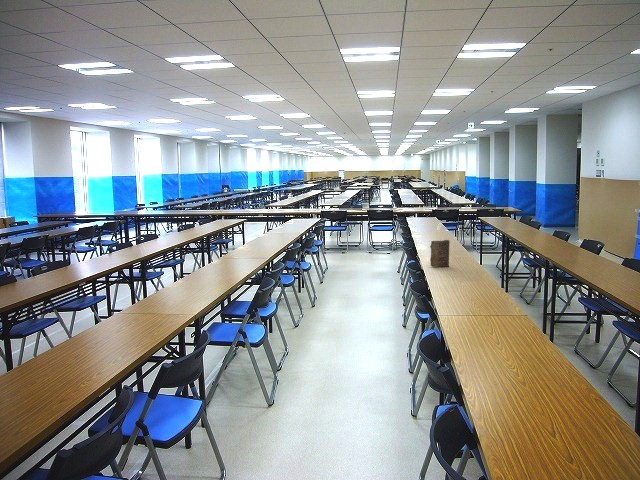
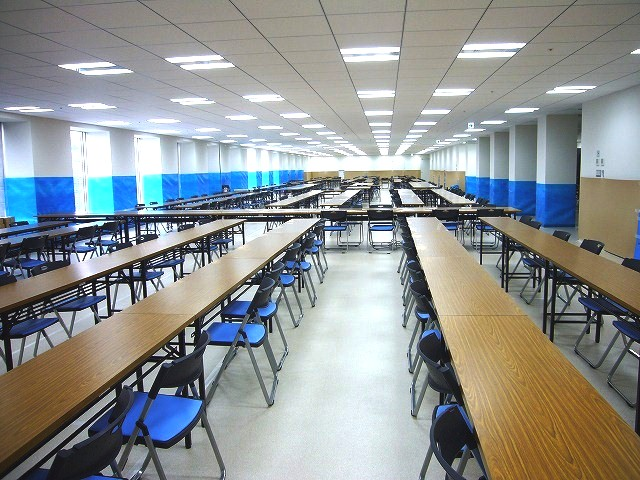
- book (439, 253)
